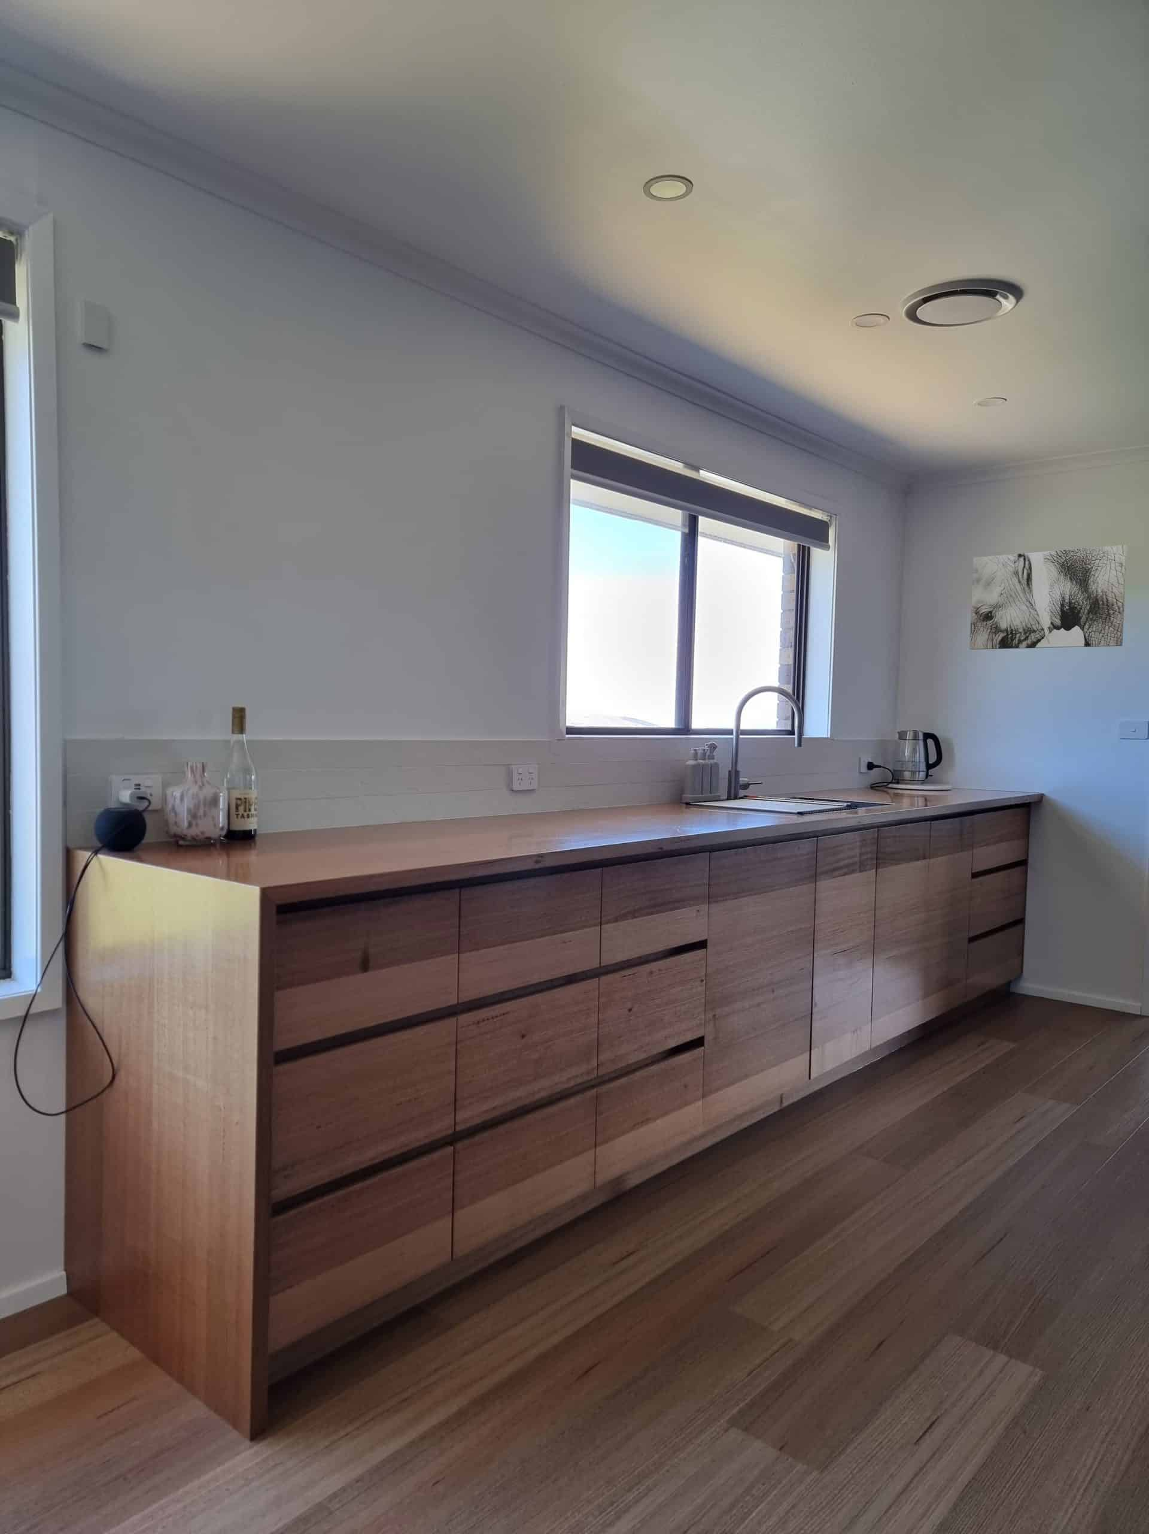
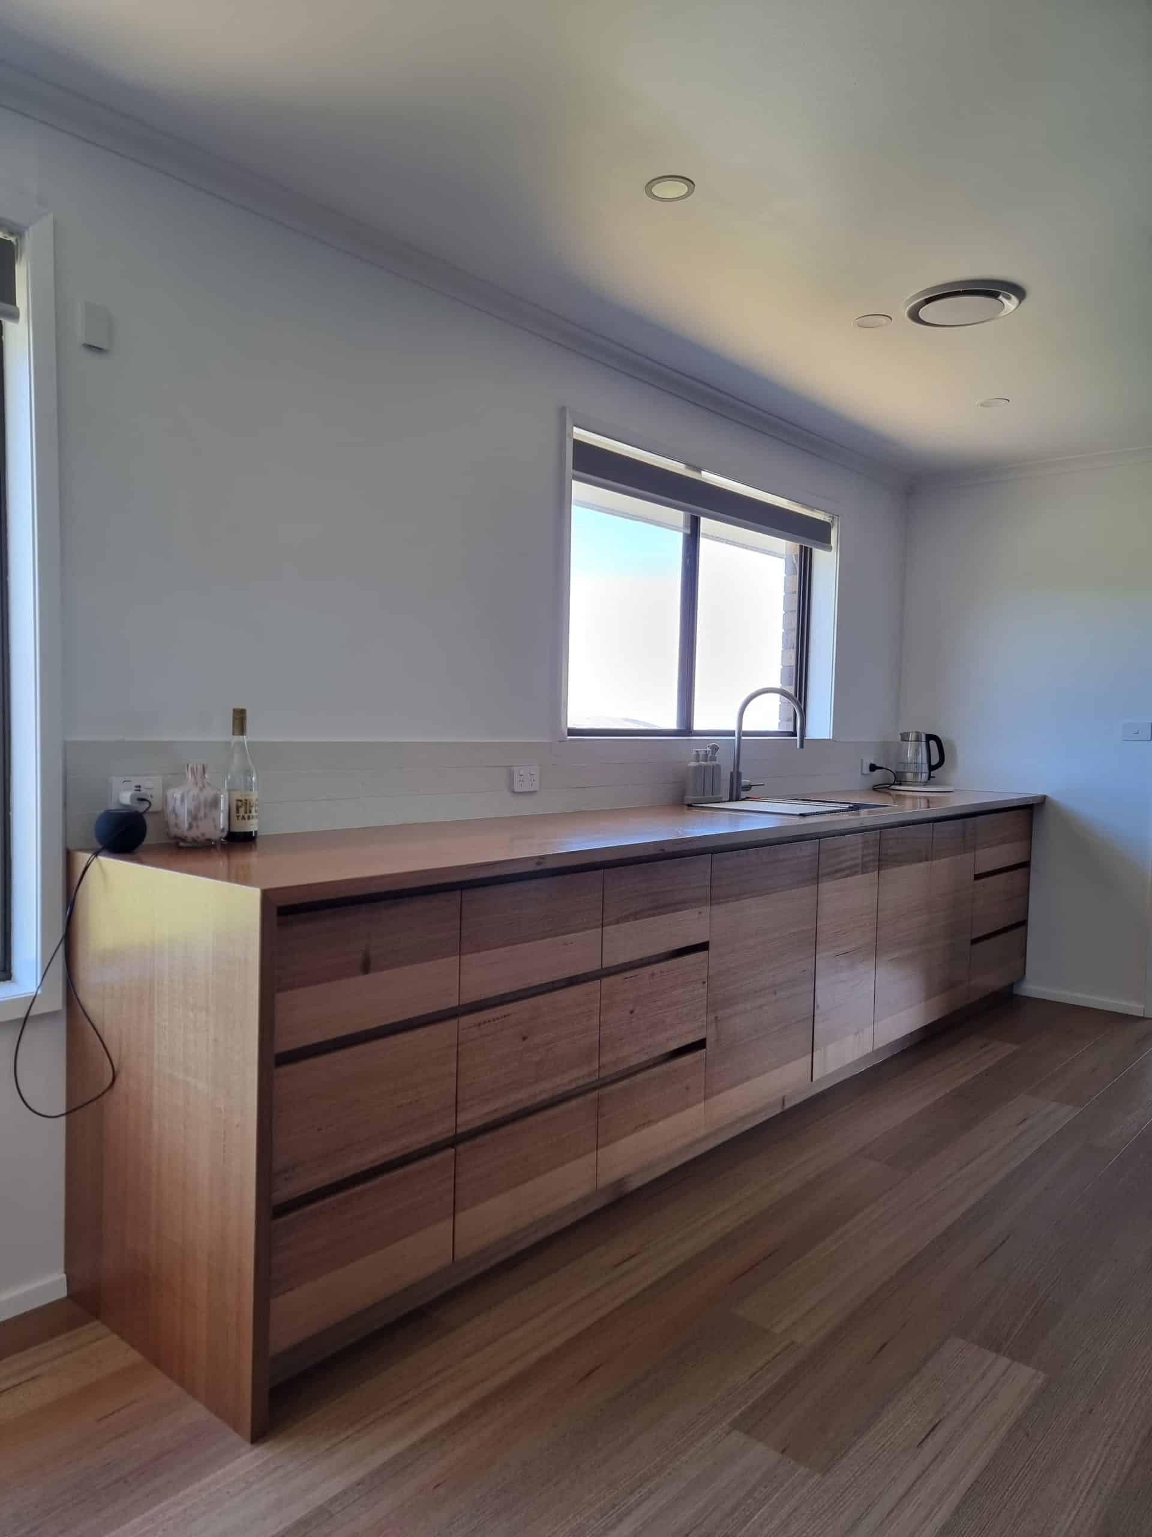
- wall art (1044, 600)
